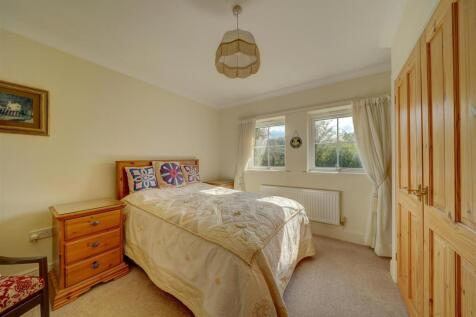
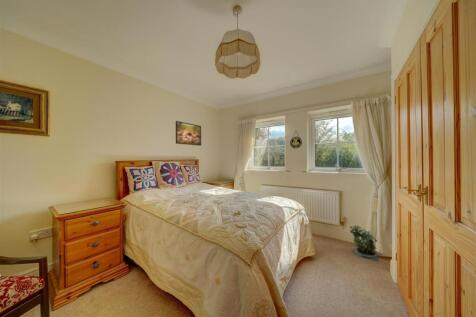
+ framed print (189, 134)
+ potted plant (363, 239)
